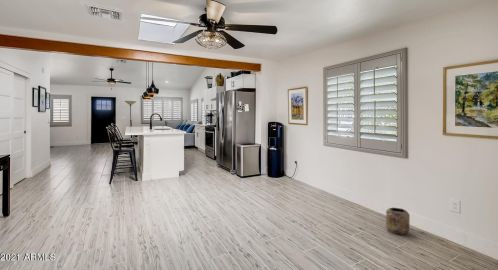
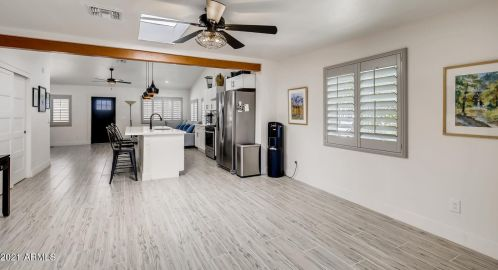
- planter (397, 220)
